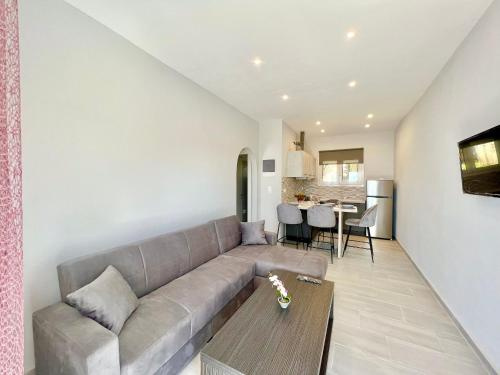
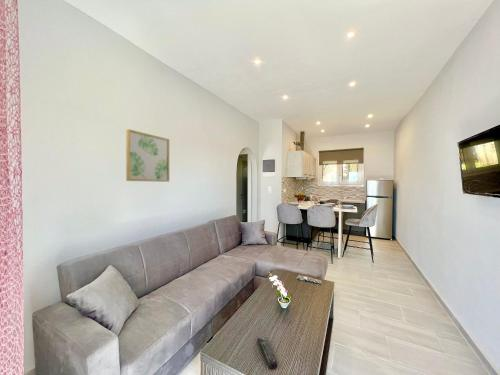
+ wall art (149, 158)
+ remote control (266, 351)
